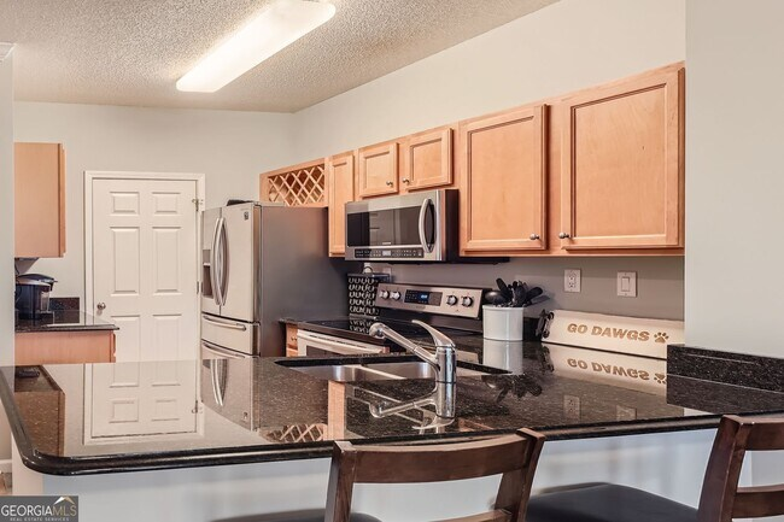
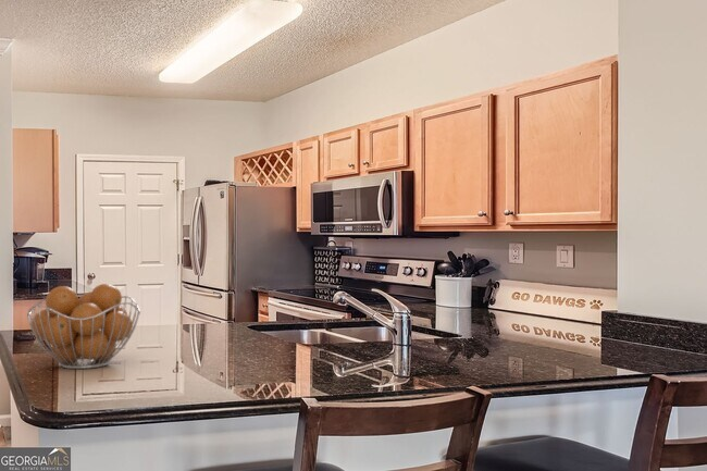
+ fruit basket (85, 324)
